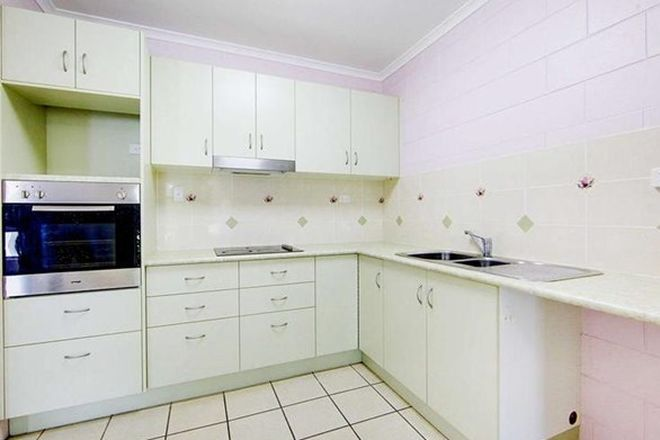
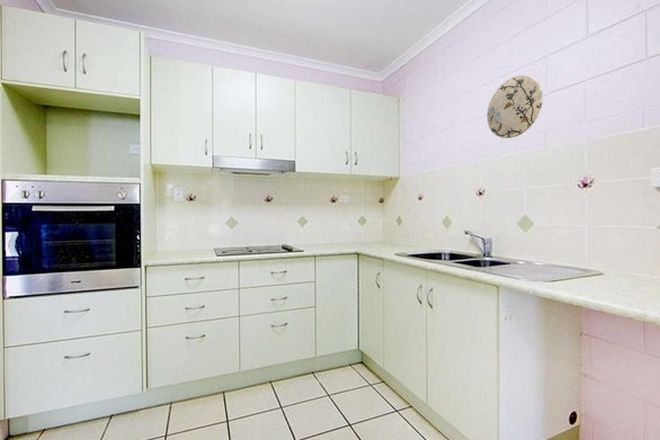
+ decorative plate (512, 107)
